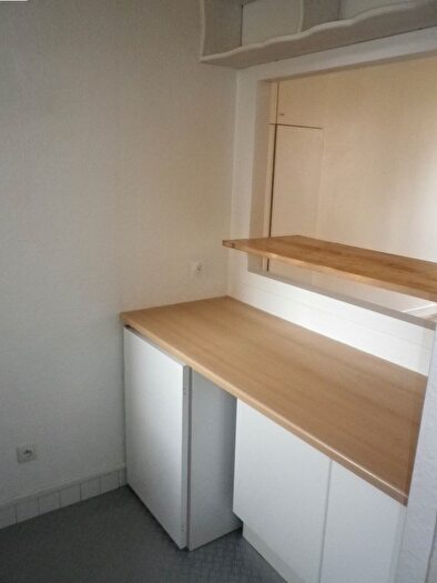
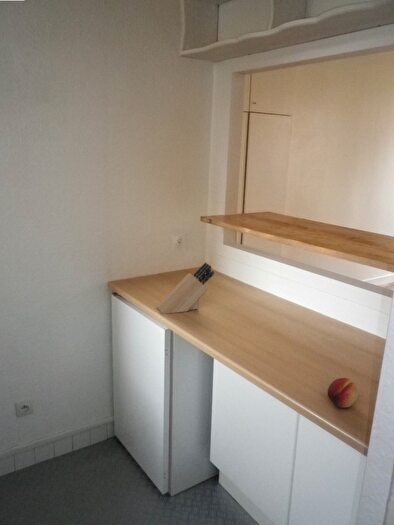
+ knife block (186, 286)
+ fruit (343, 391)
